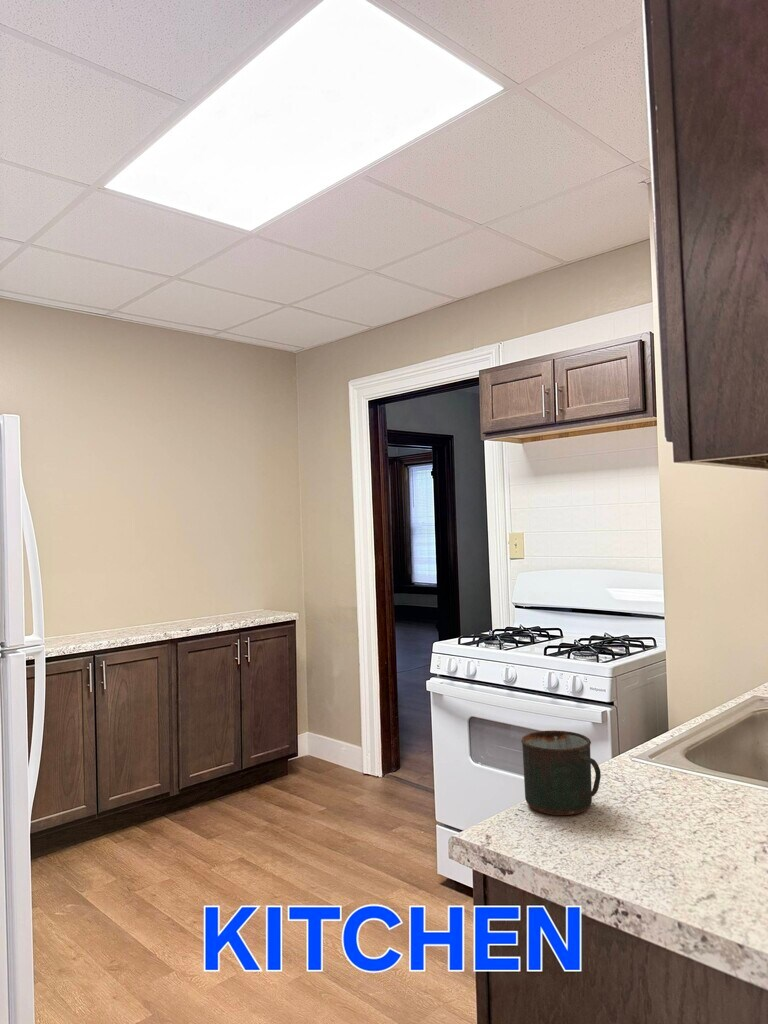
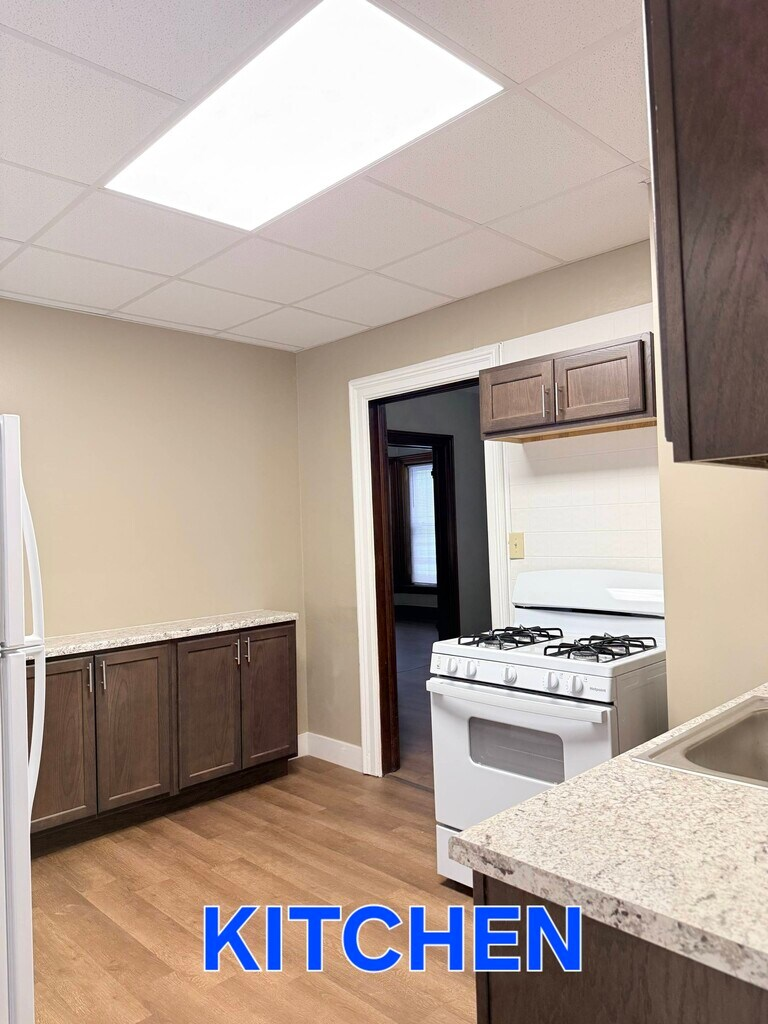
- mug (565, 774)
